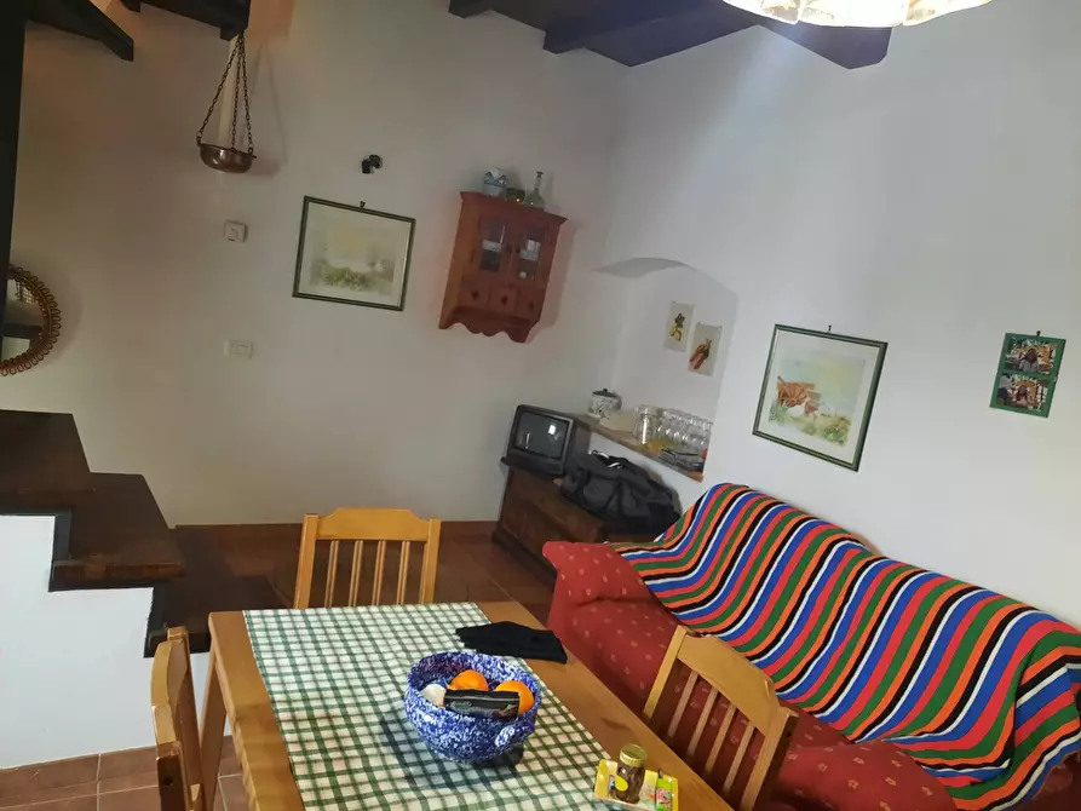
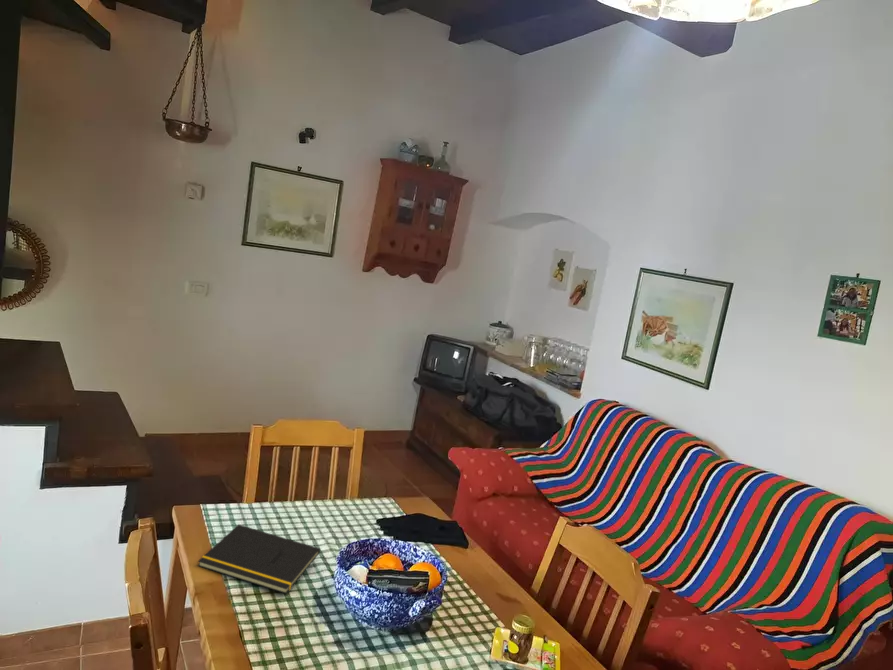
+ notepad (260, 556)
